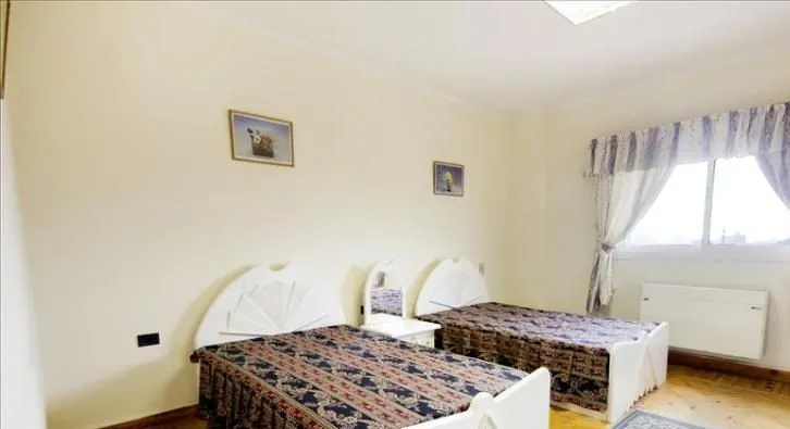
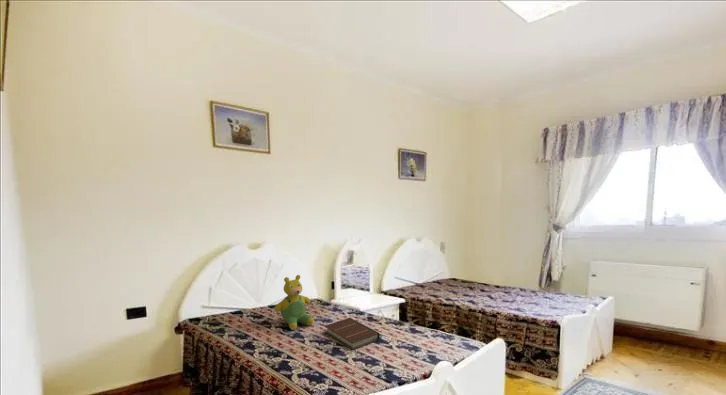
+ book (351, 332)
+ teddy bear (295, 300)
